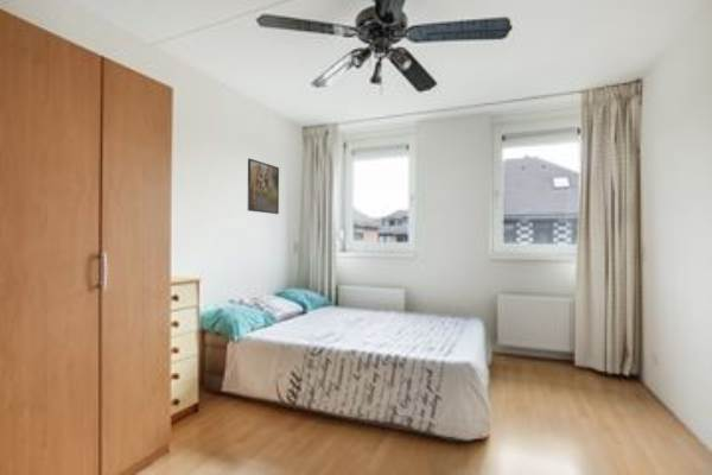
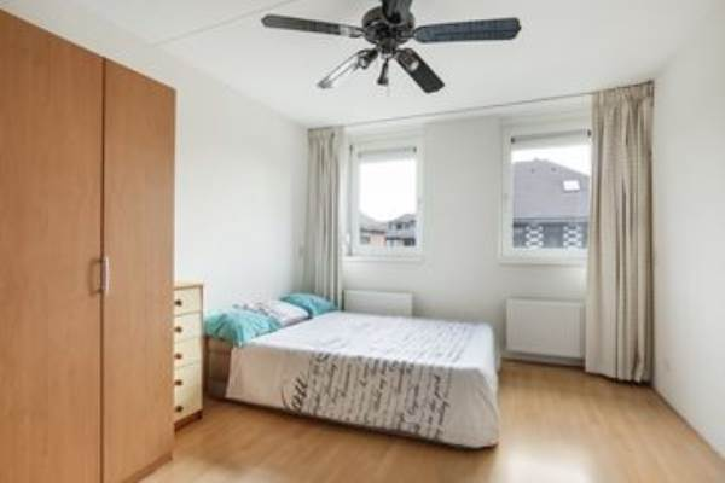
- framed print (263, 188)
